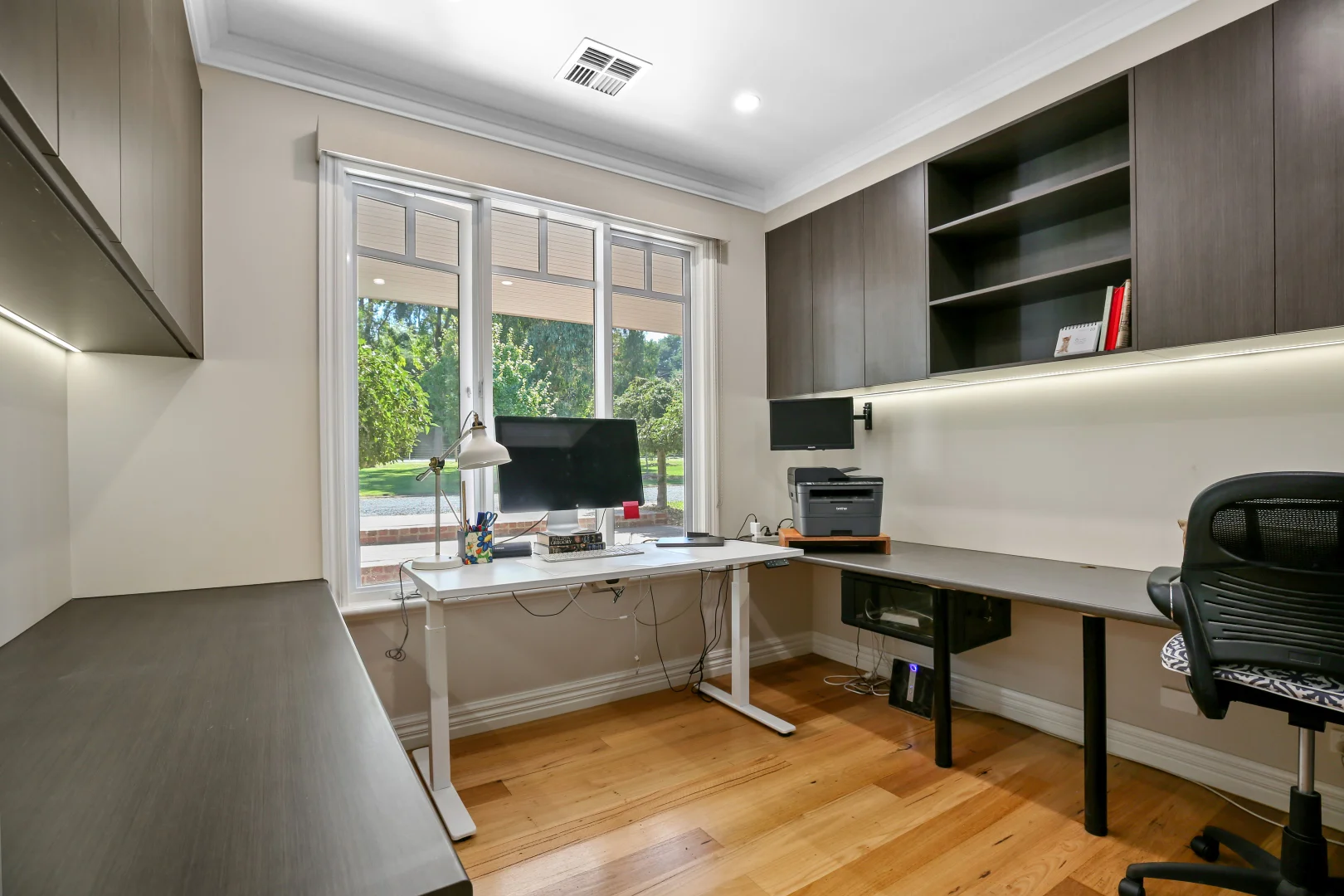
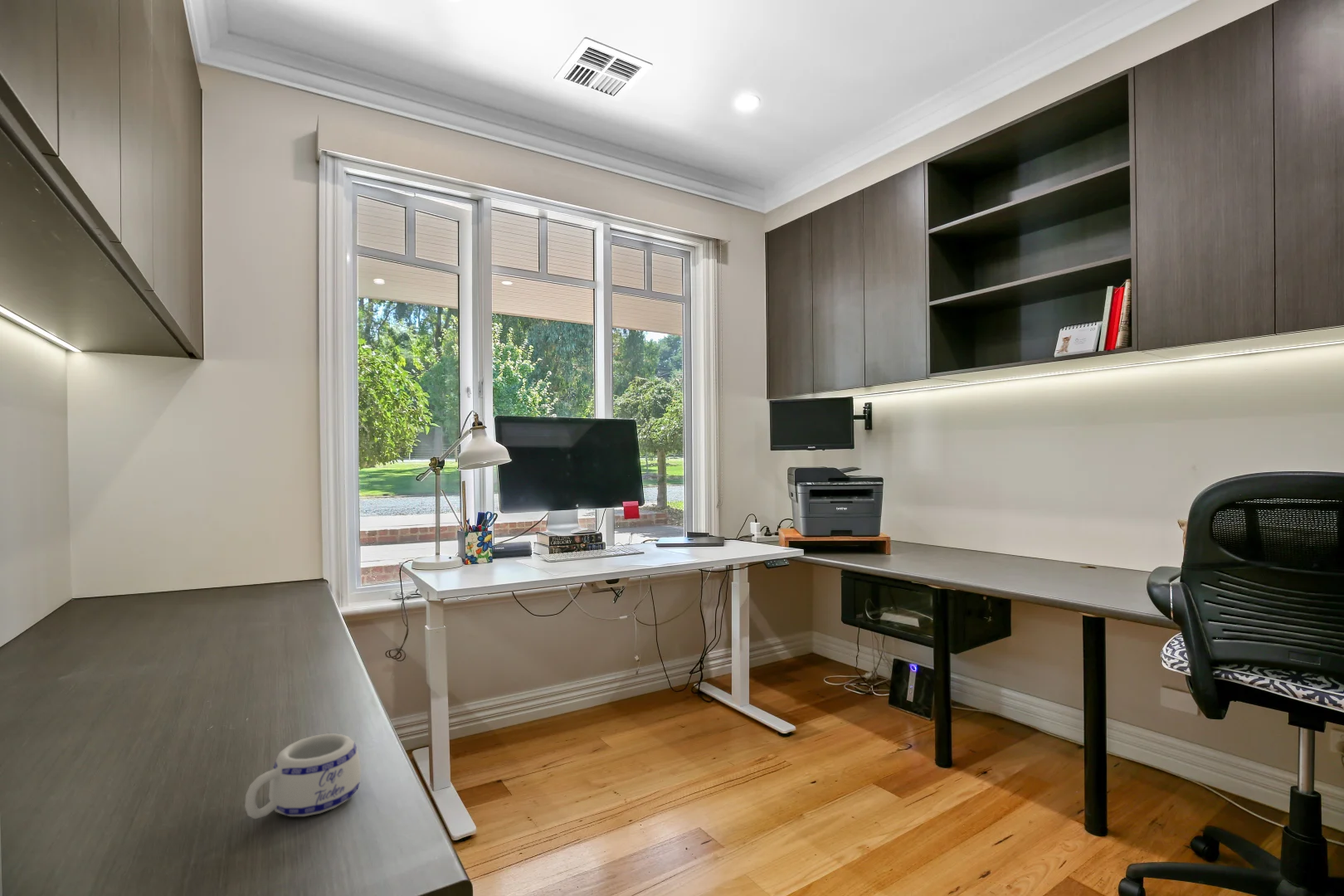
+ mug (304, 777)
